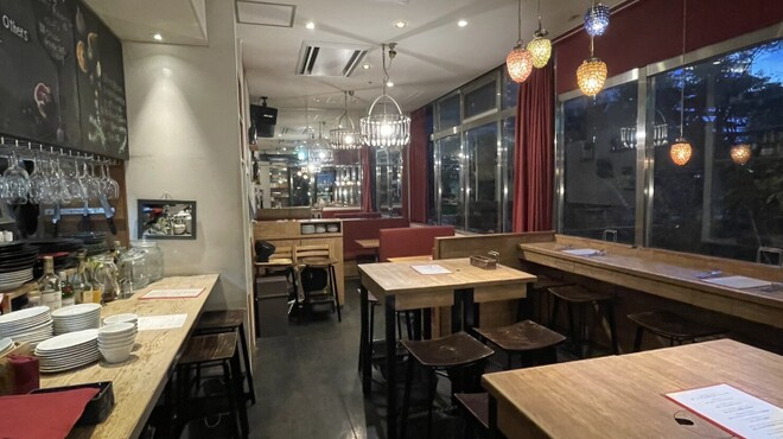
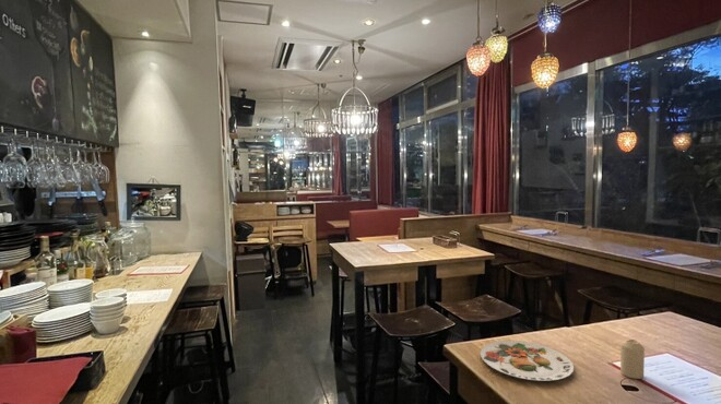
+ plate (524, 359)
+ candle (631, 357)
